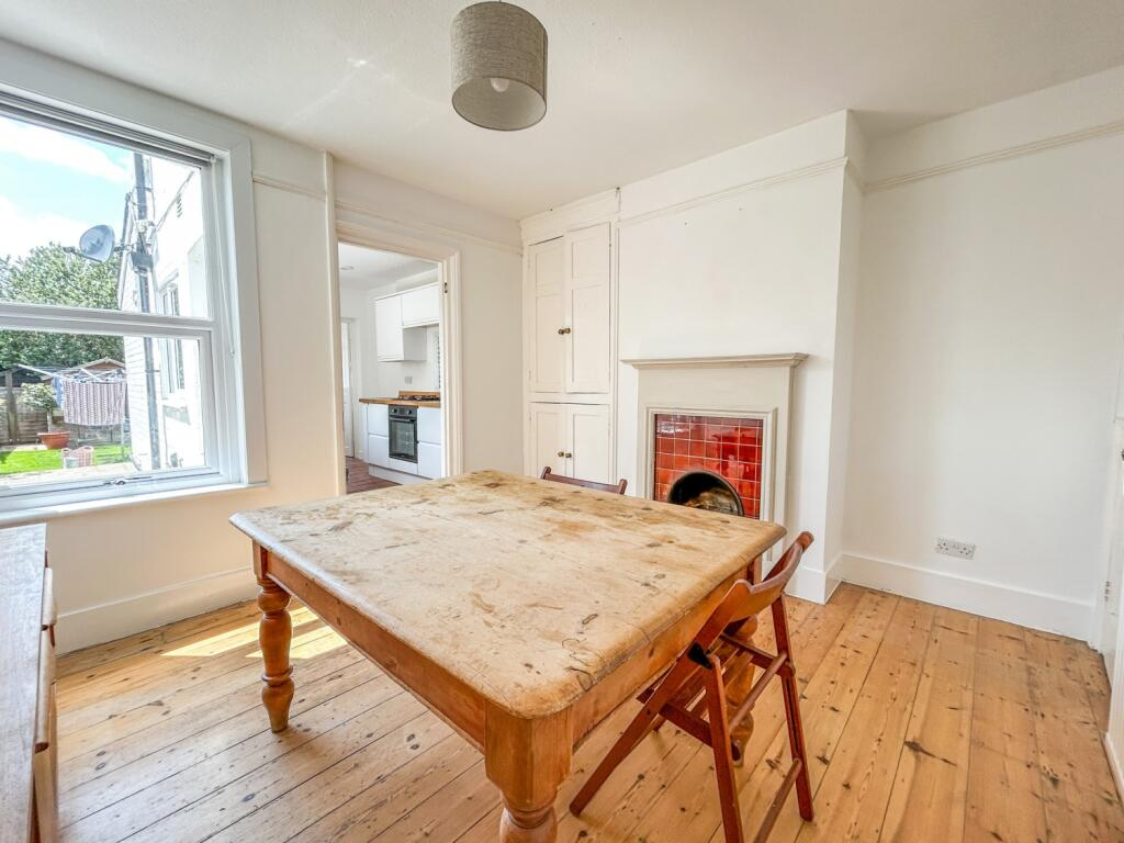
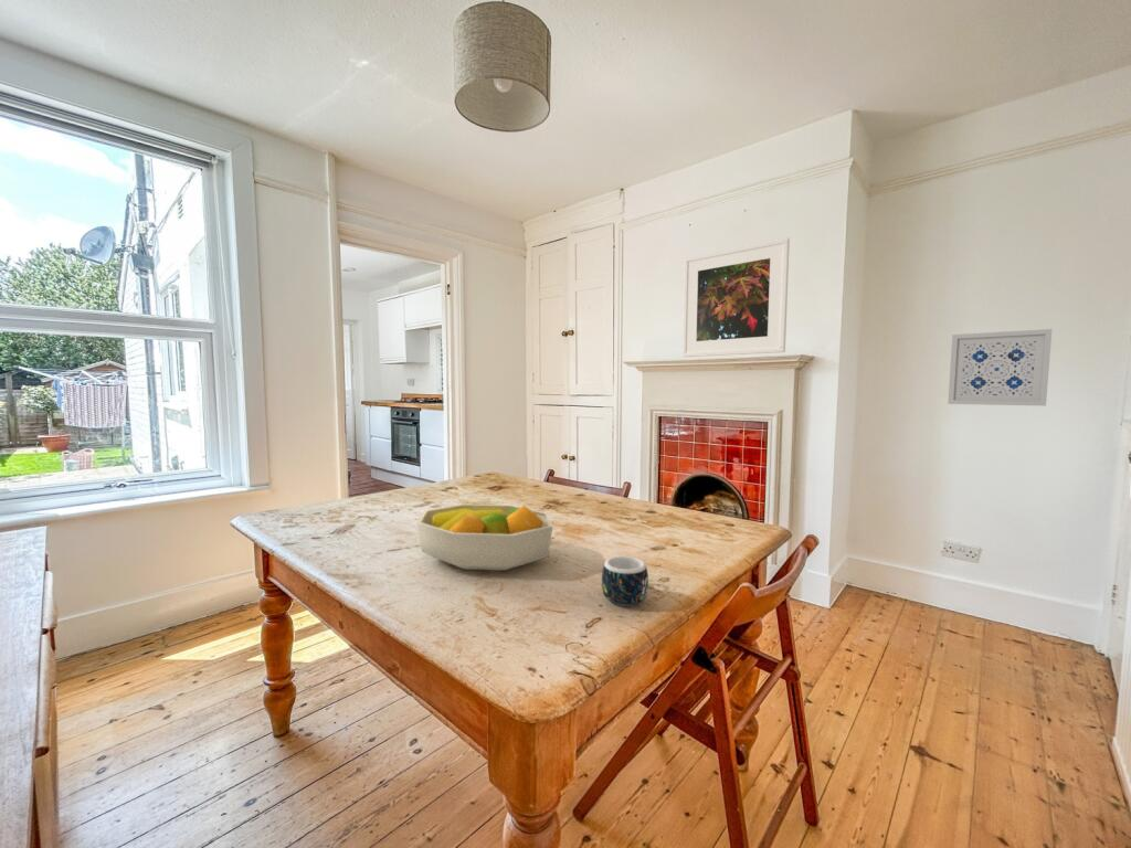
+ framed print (731, 301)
+ mug (625, 577)
+ fruit bowl (485, 528)
+ wall art (996, 368)
